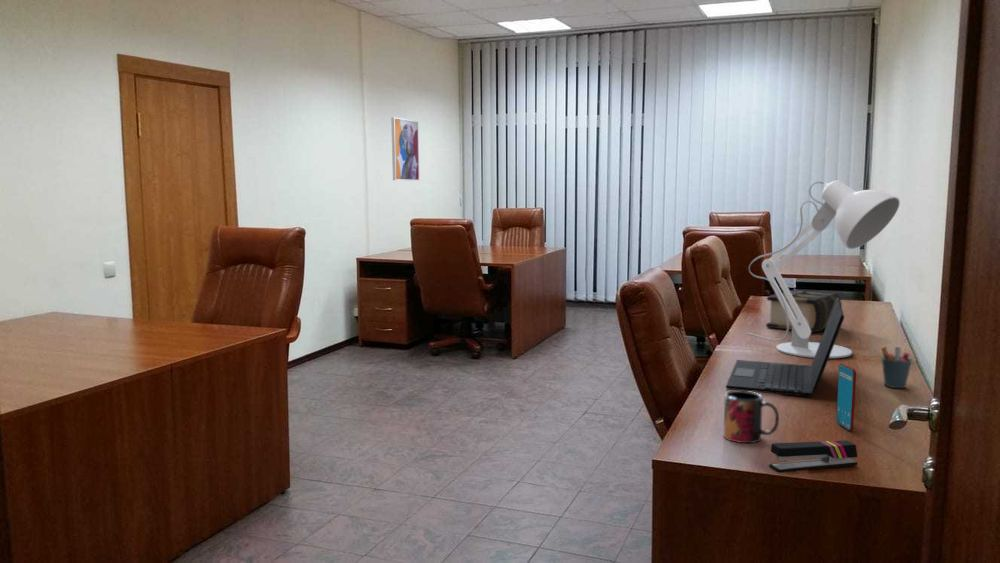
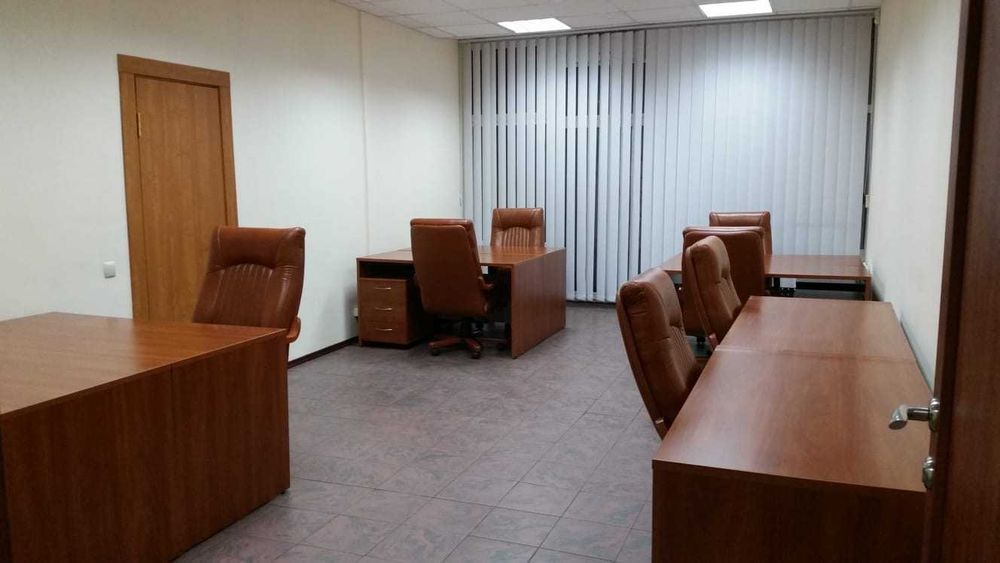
- smartphone (846, 396)
- book (804, 309)
- mug (751, 417)
- laptop (783, 363)
- stapler (814, 454)
- wall art (405, 150)
- pen holder (895, 364)
- desk lamp (803, 247)
